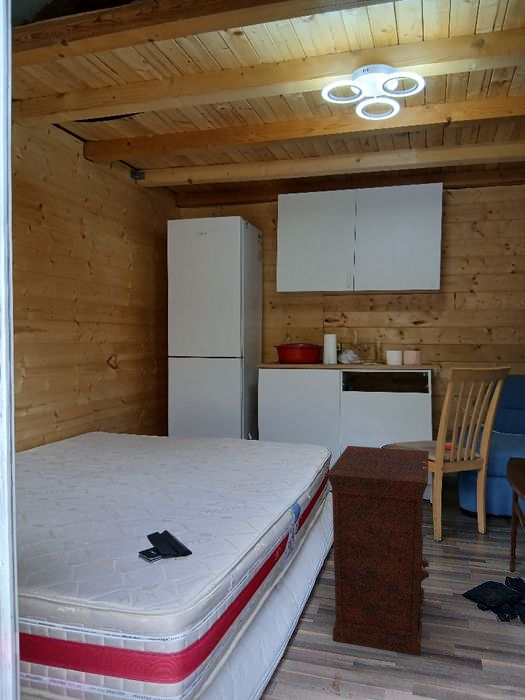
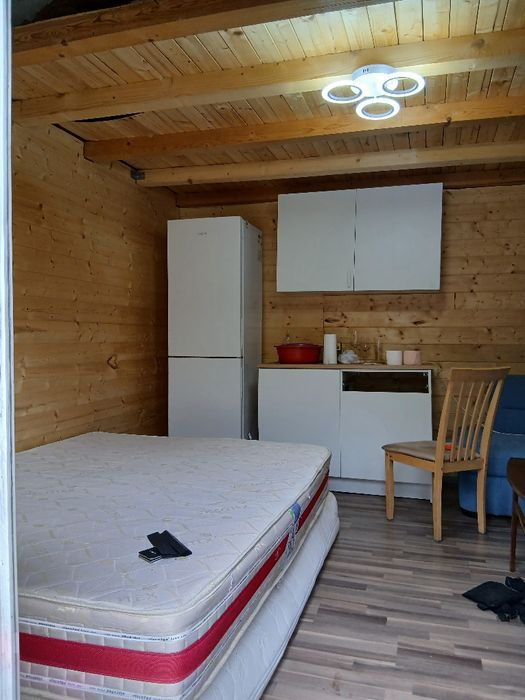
- nightstand (382, 540)
